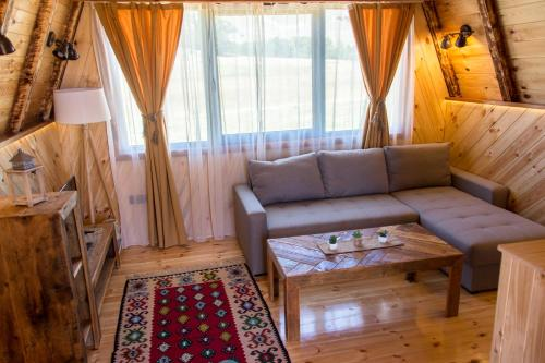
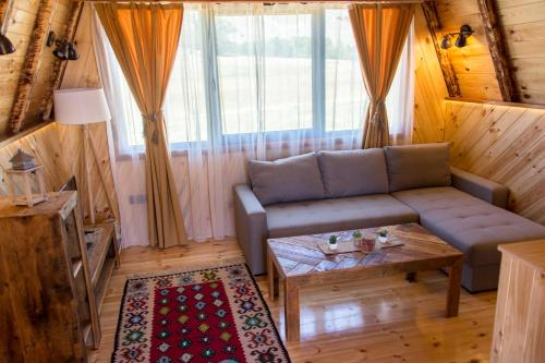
+ mug (371, 243)
